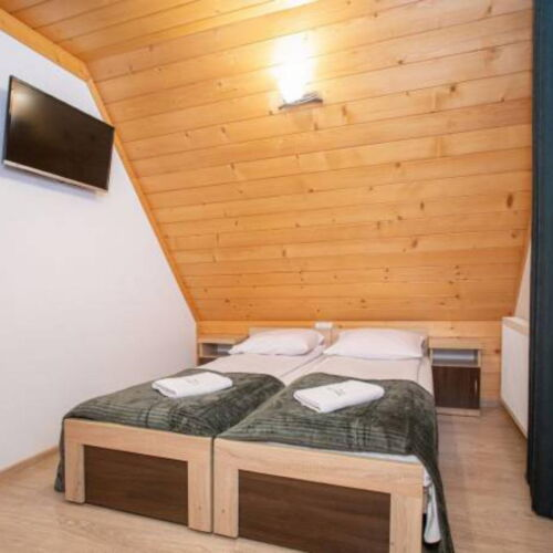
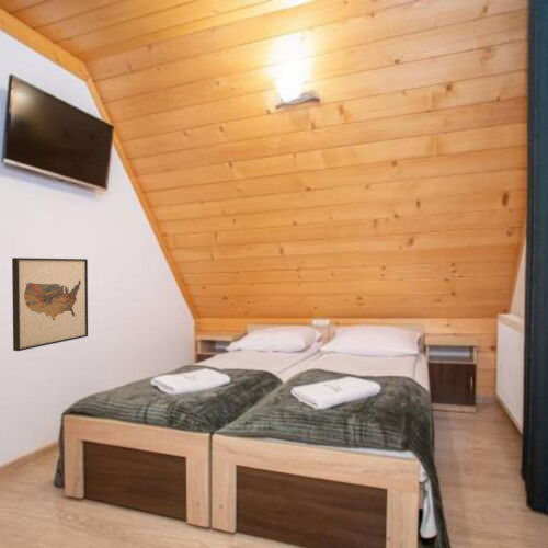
+ wall art (53, 300)
